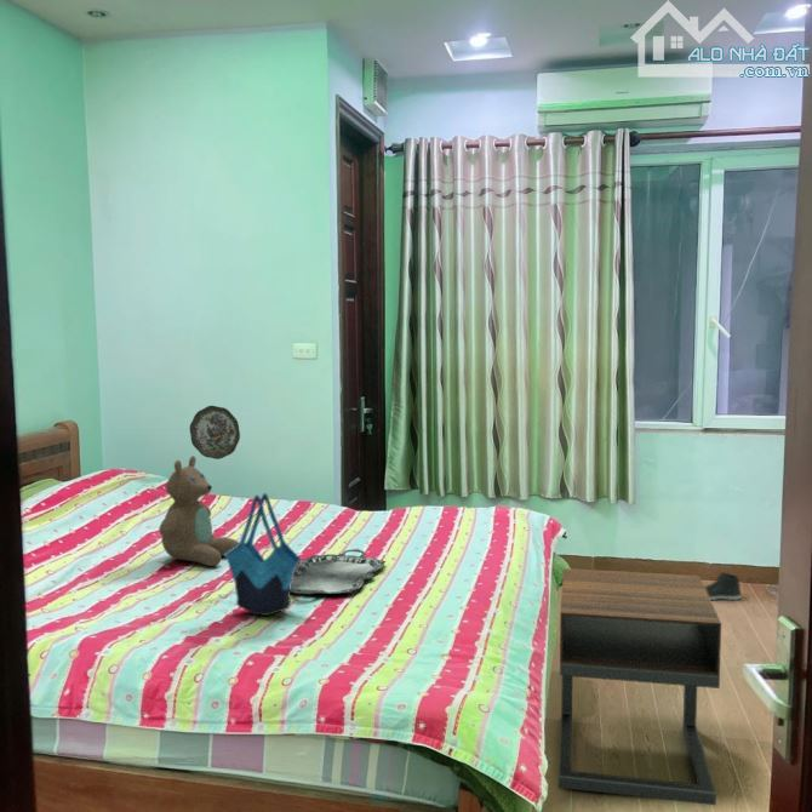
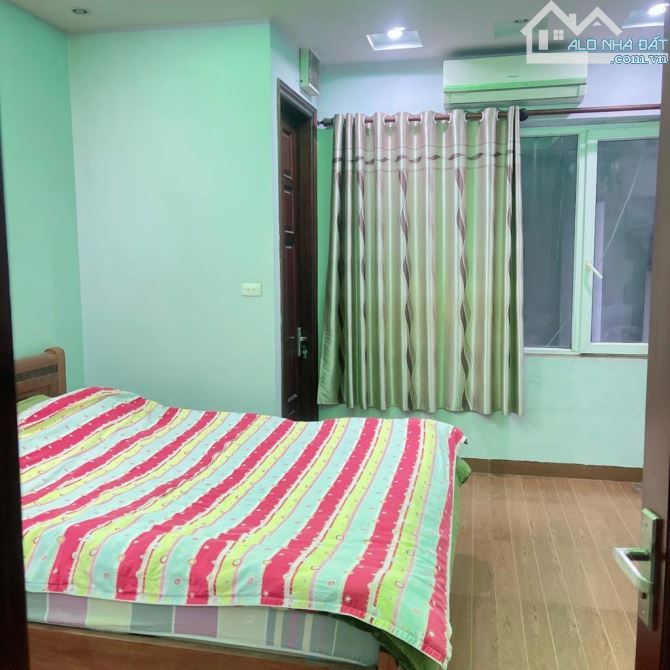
- decorative plate (215, 431)
- serving tray (330, 572)
- sneaker (714, 584)
- tote bag (261, 555)
- nightstand (631, 675)
- teddy bear (199, 509)
